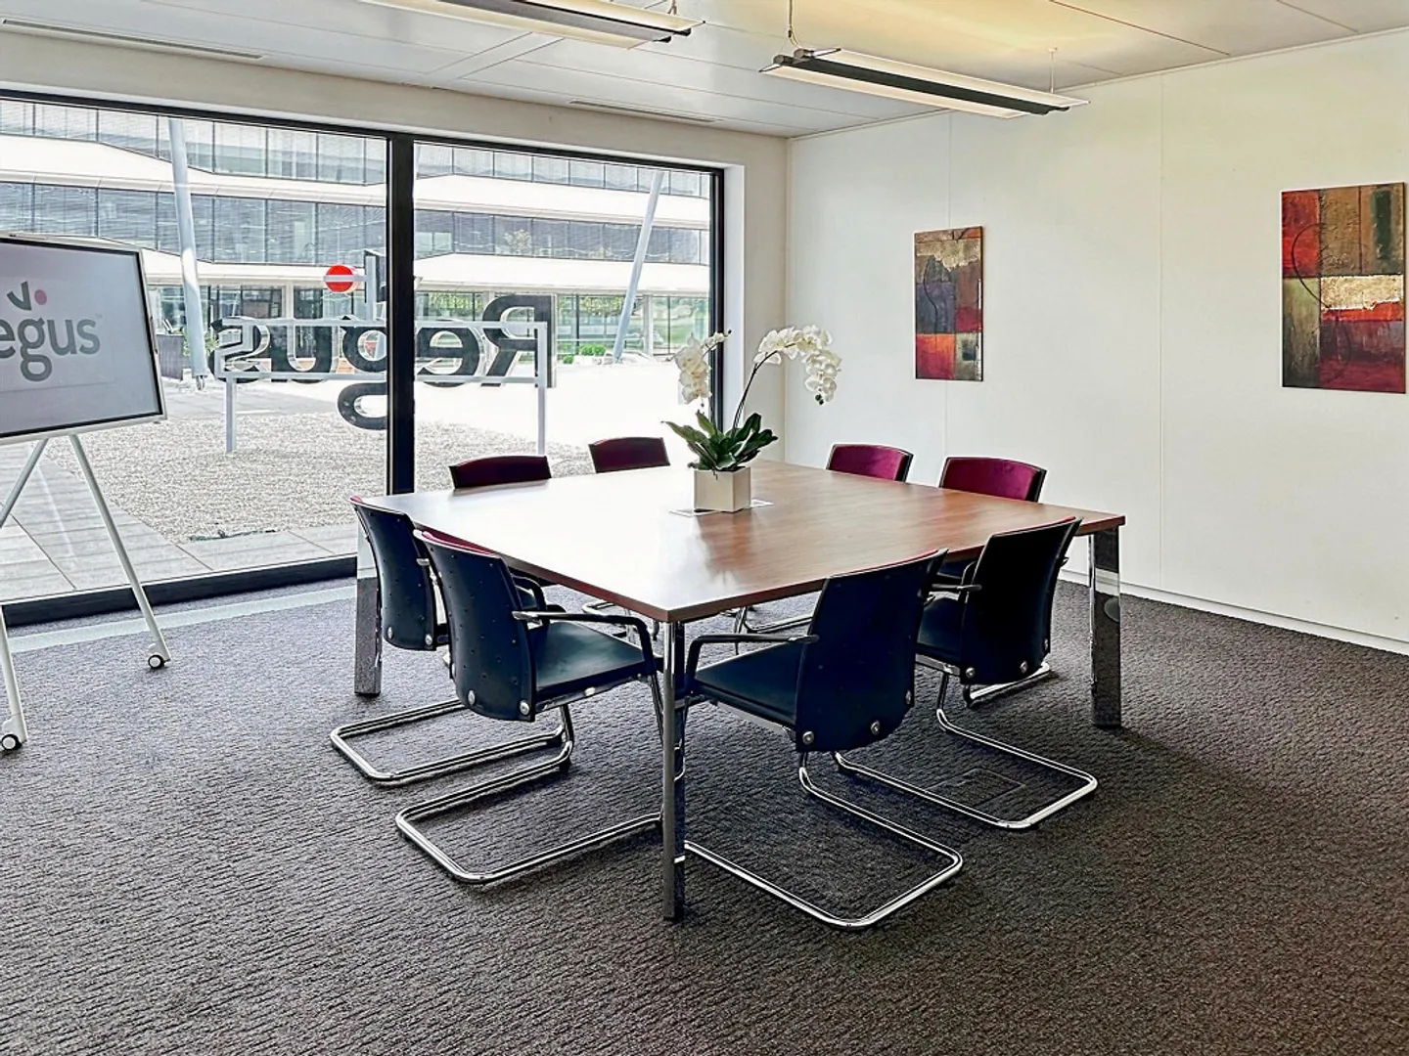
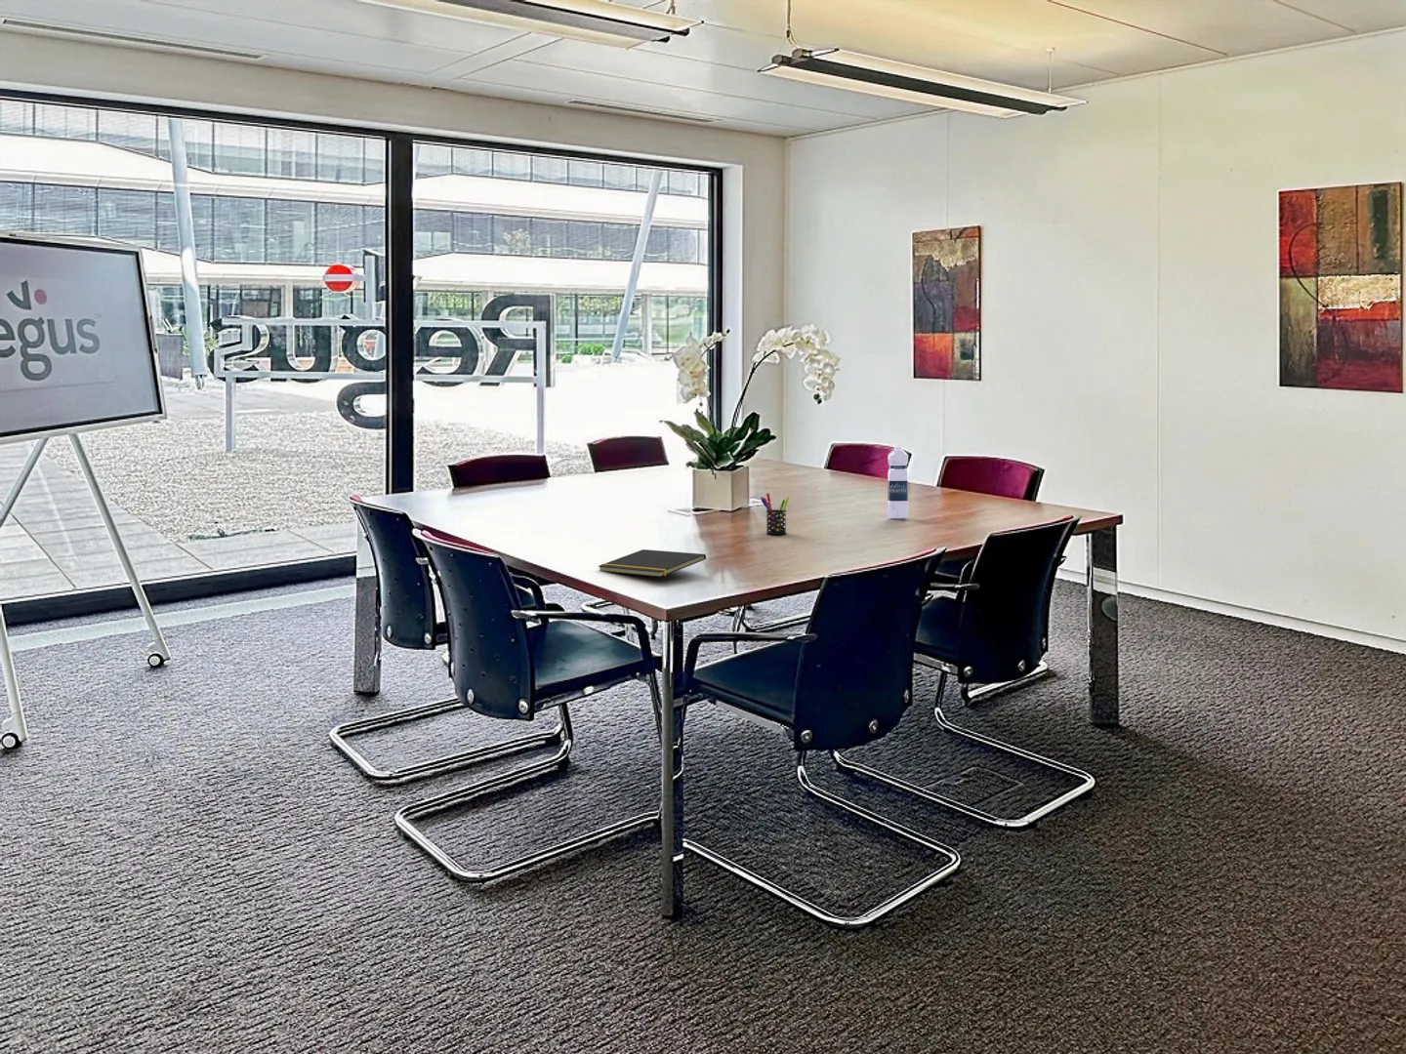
+ pen holder (776, 514)
+ notepad (651, 562)
+ water bottle (898, 482)
